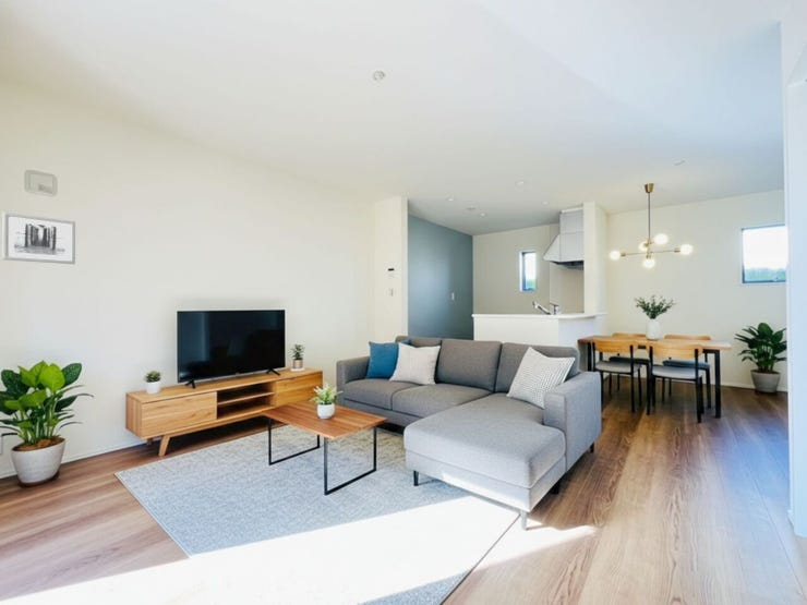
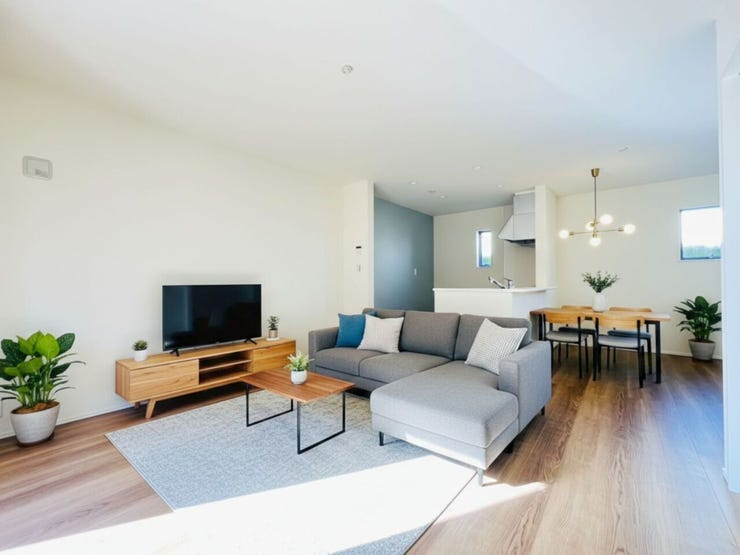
- wall art (40, 239)
